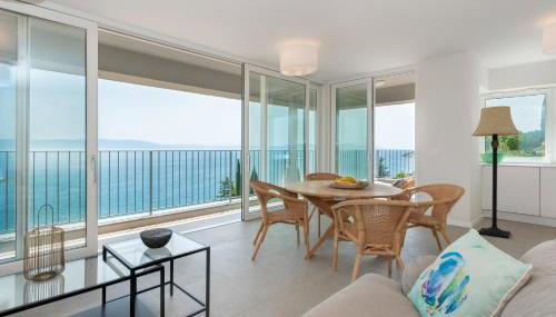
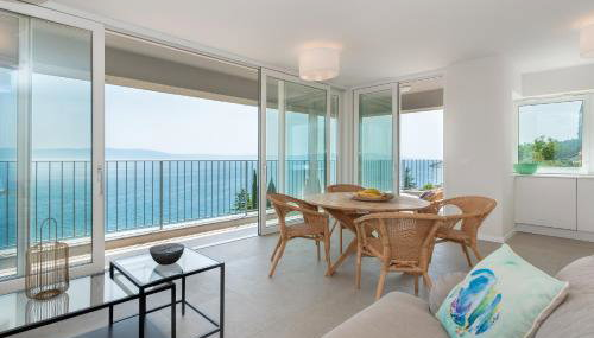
- lamp (494, 170)
